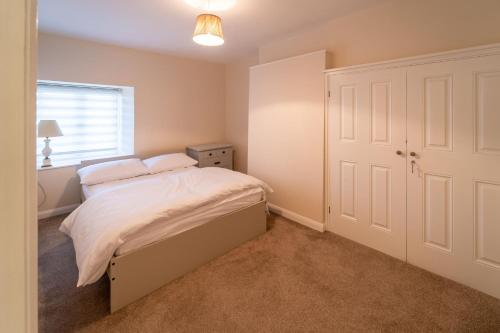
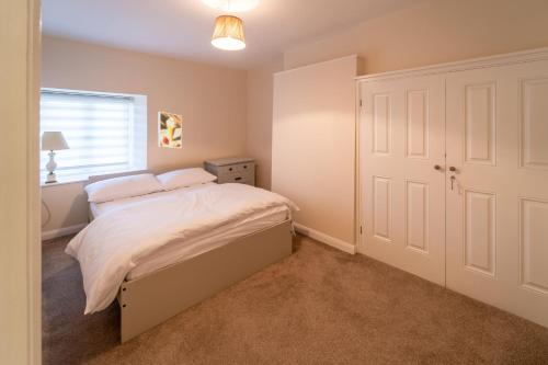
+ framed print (170, 130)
